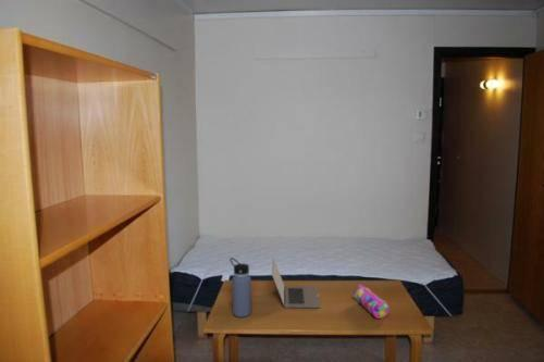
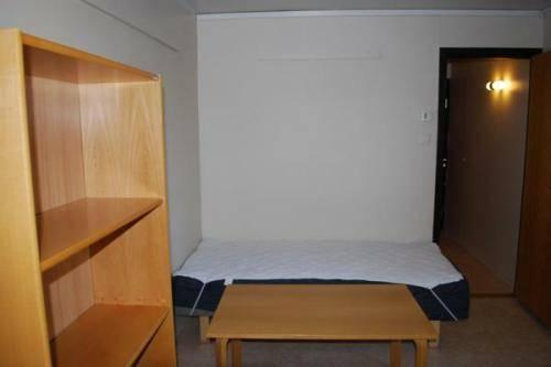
- laptop (295, 286)
- water bottle (240, 286)
- pencil case (370, 301)
